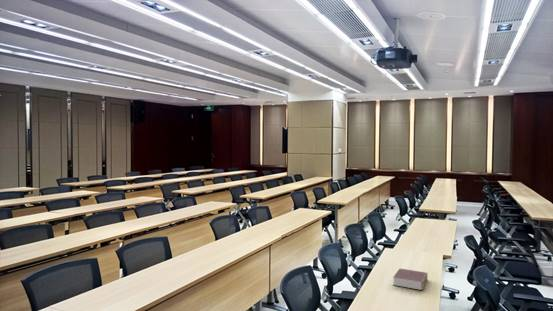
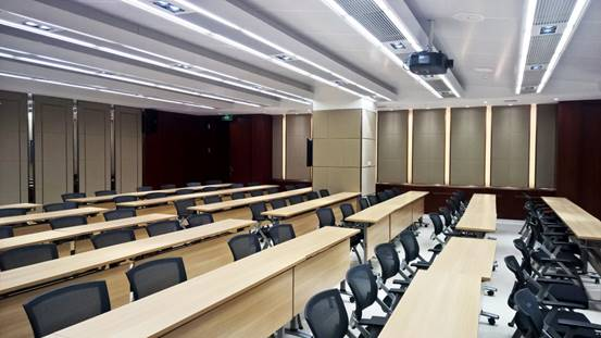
- book (410, 278)
